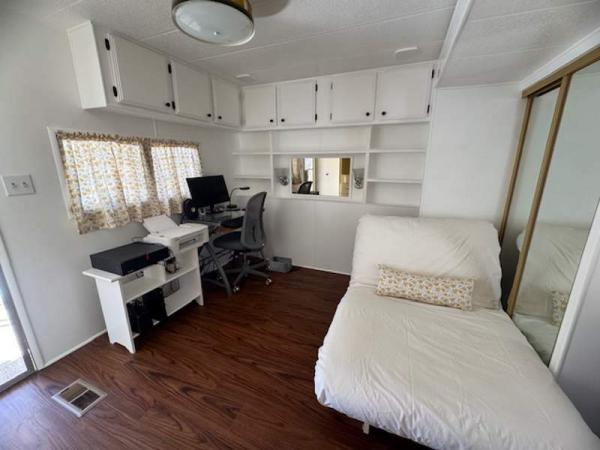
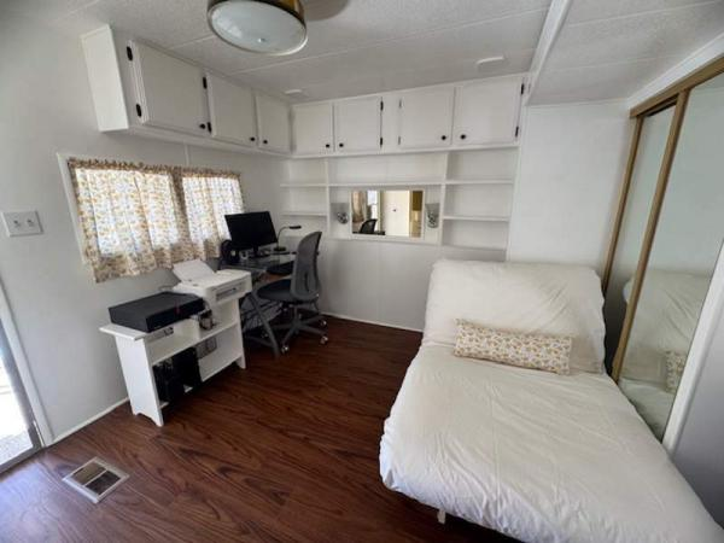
- storage bin (280, 264)
